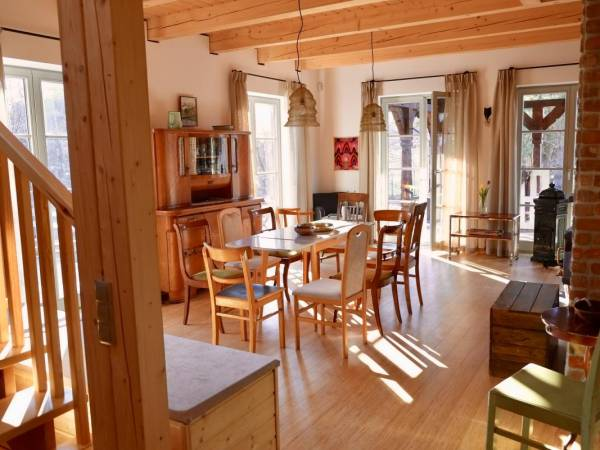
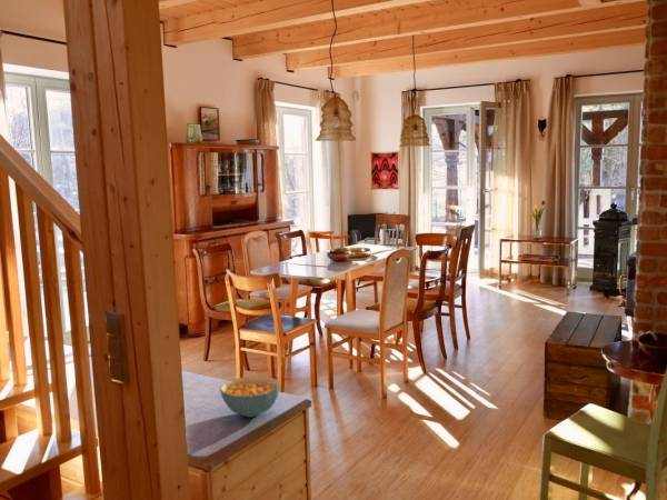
+ cereal bowl (250, 399)
